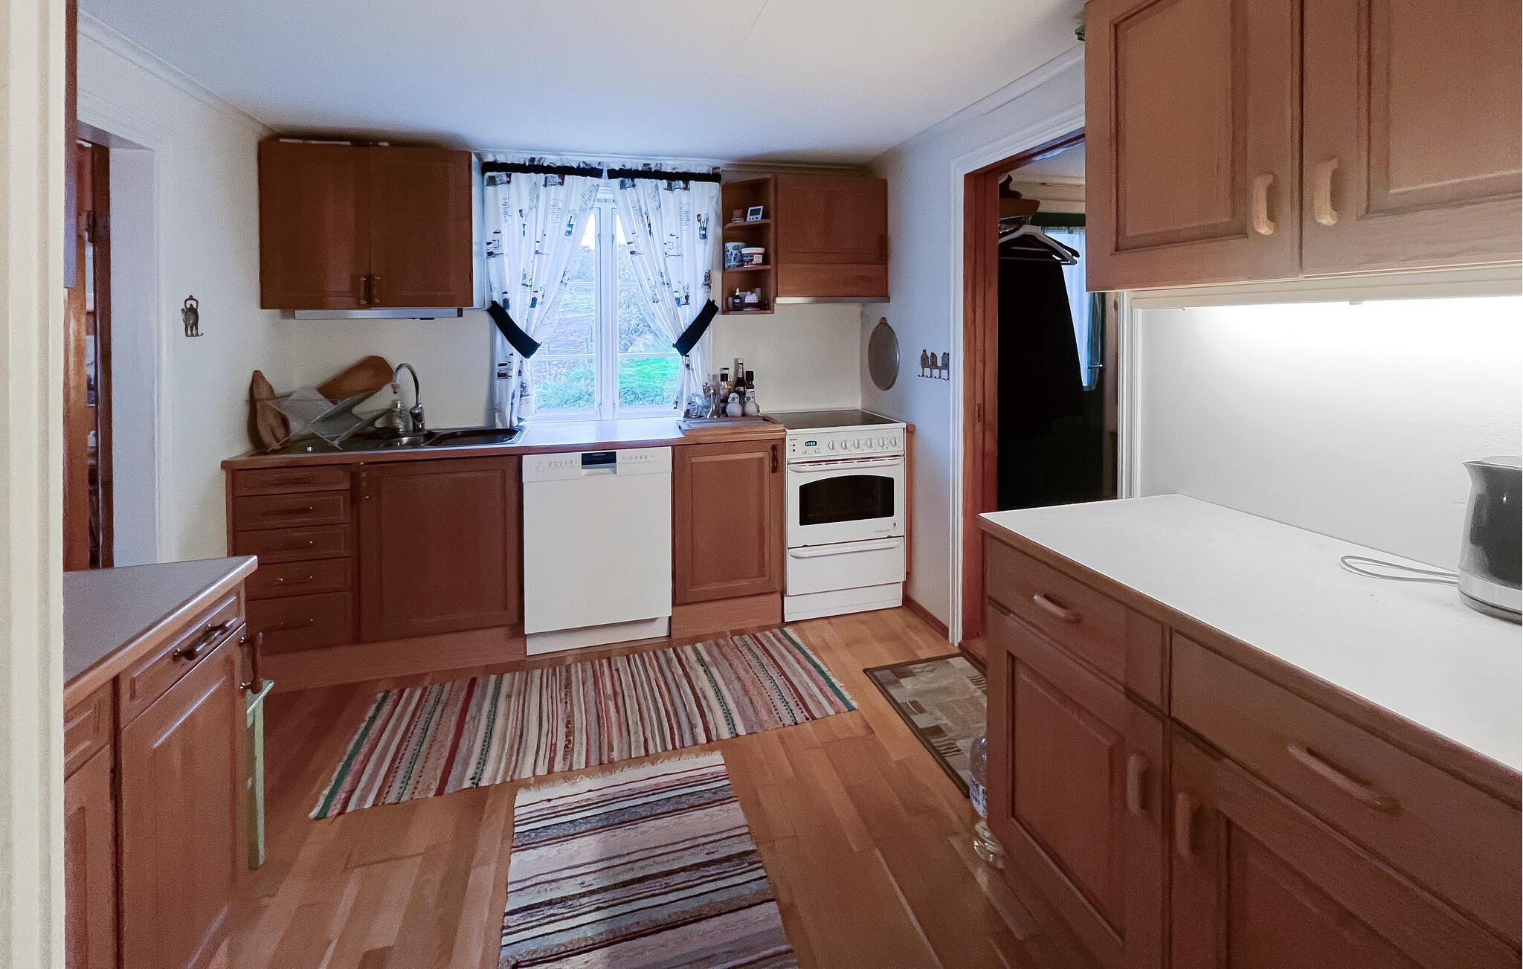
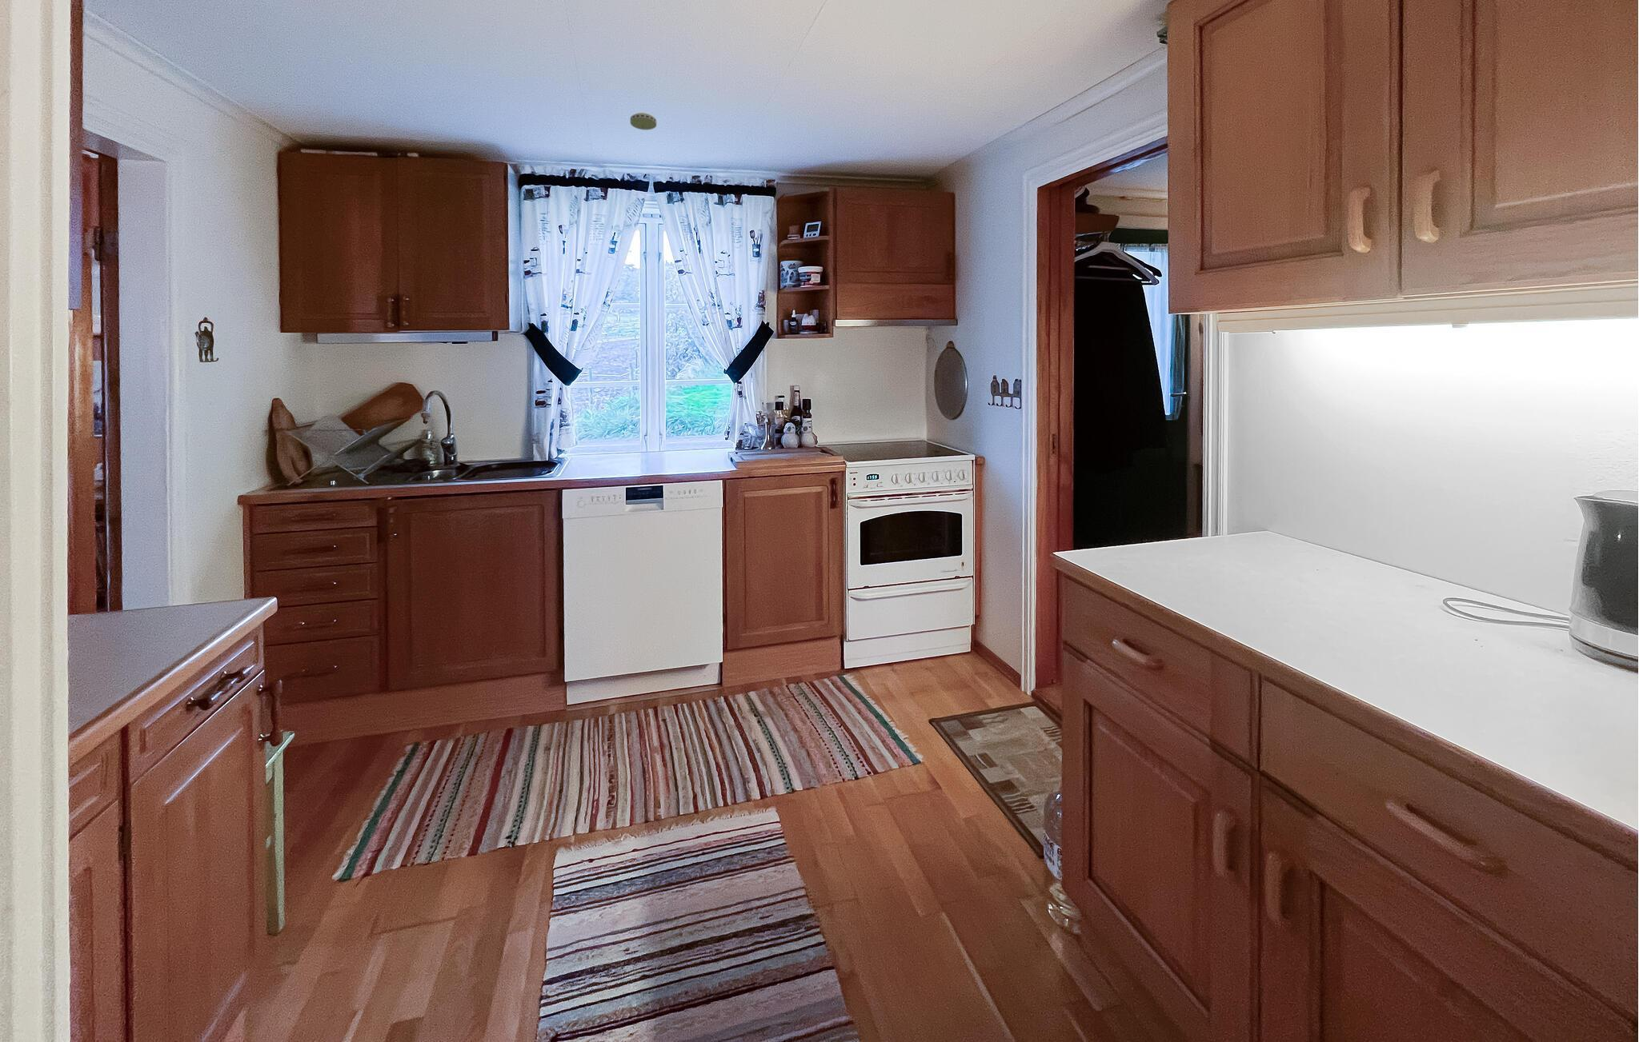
+ smoke detector (643, 121)
